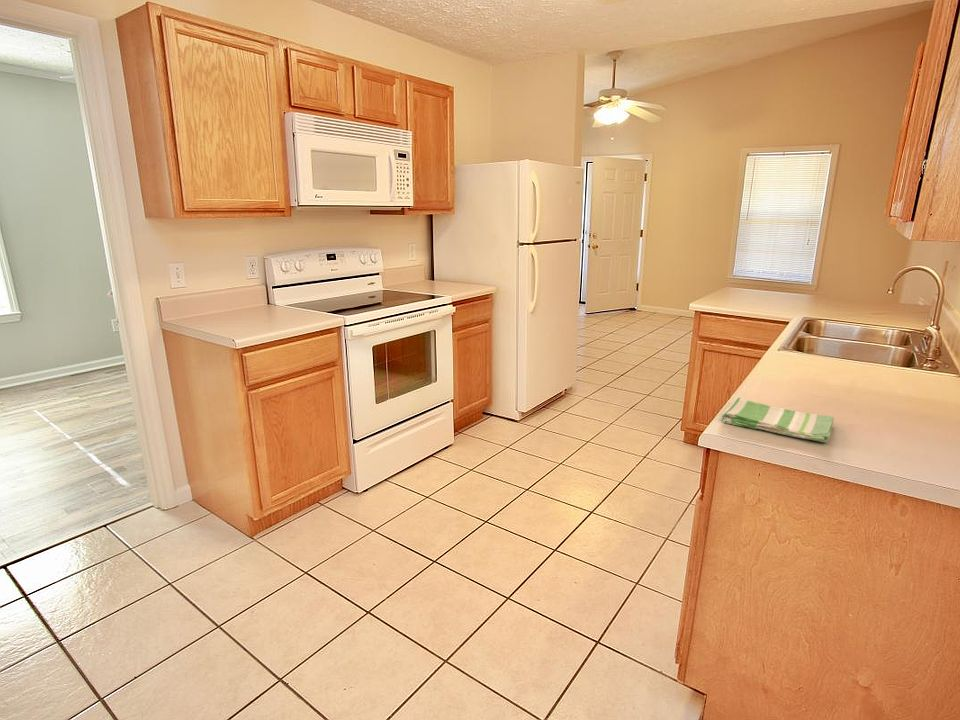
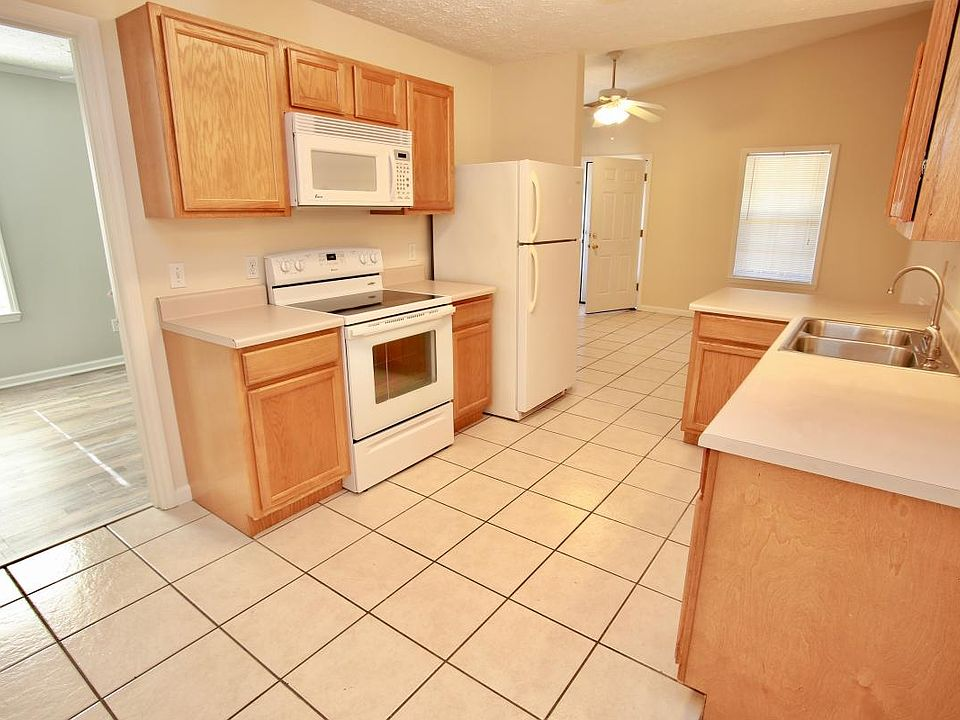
- dish towel (777, 417)
